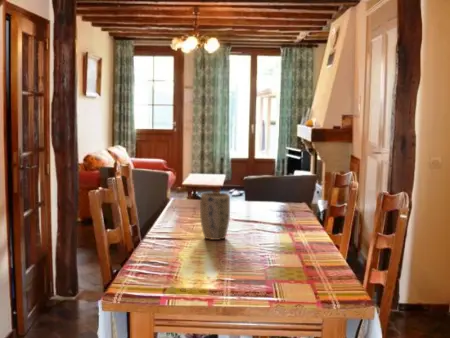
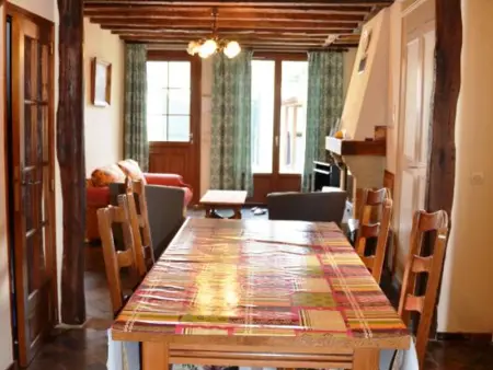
- plant pot (214, 215)
